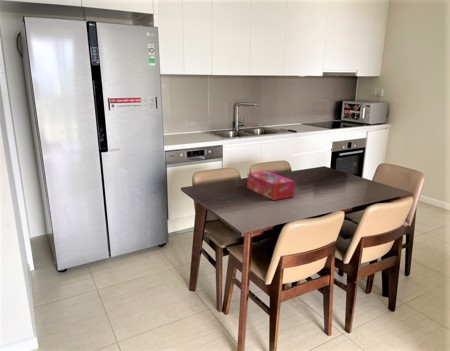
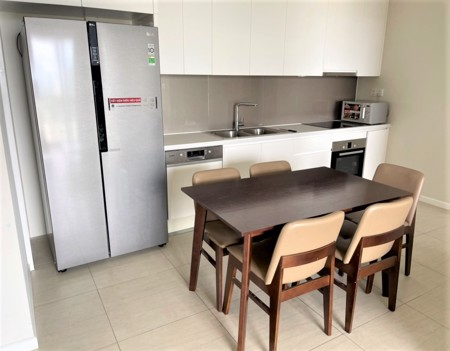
- tissue box (269, 184)
